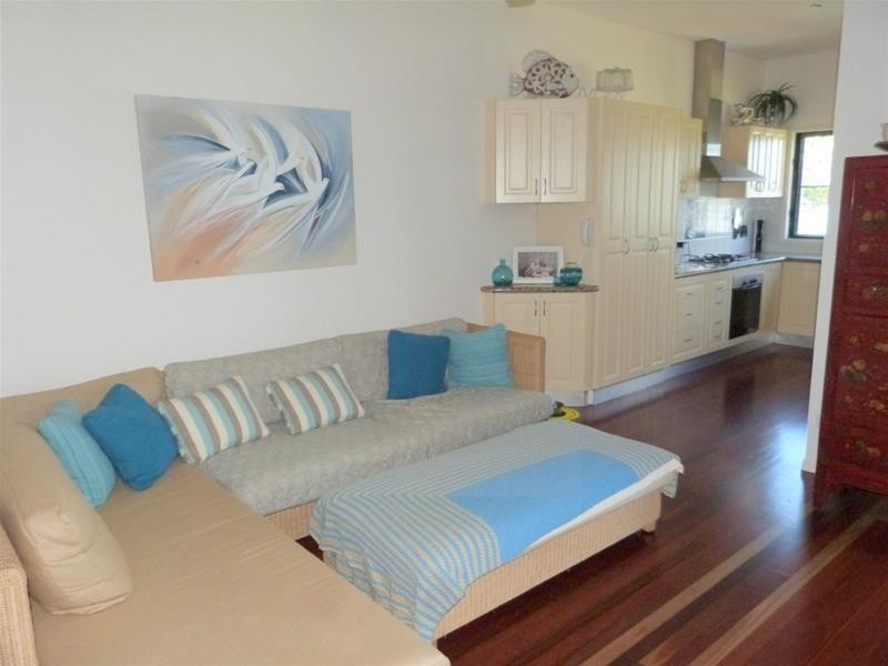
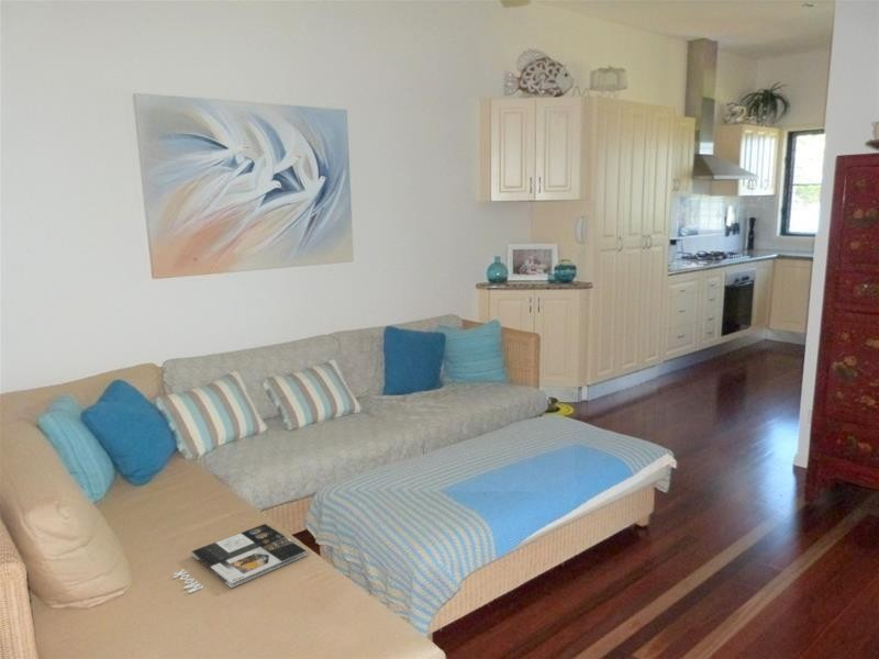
+ magazine (235, 558)
